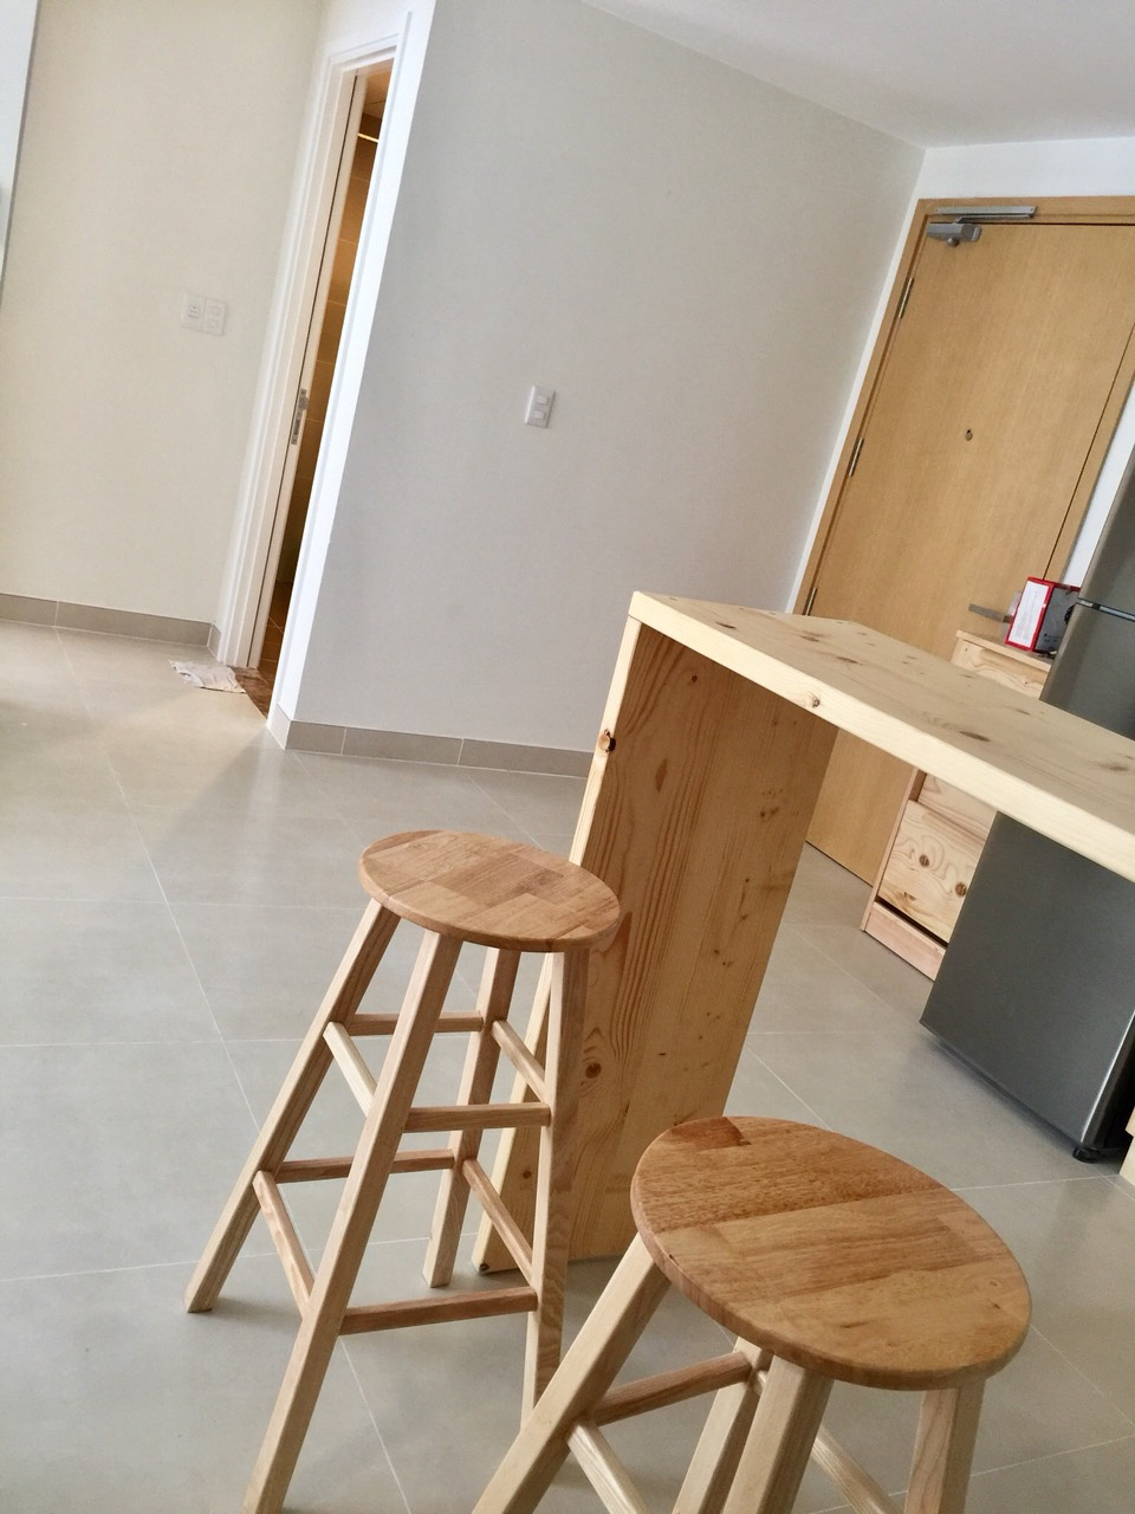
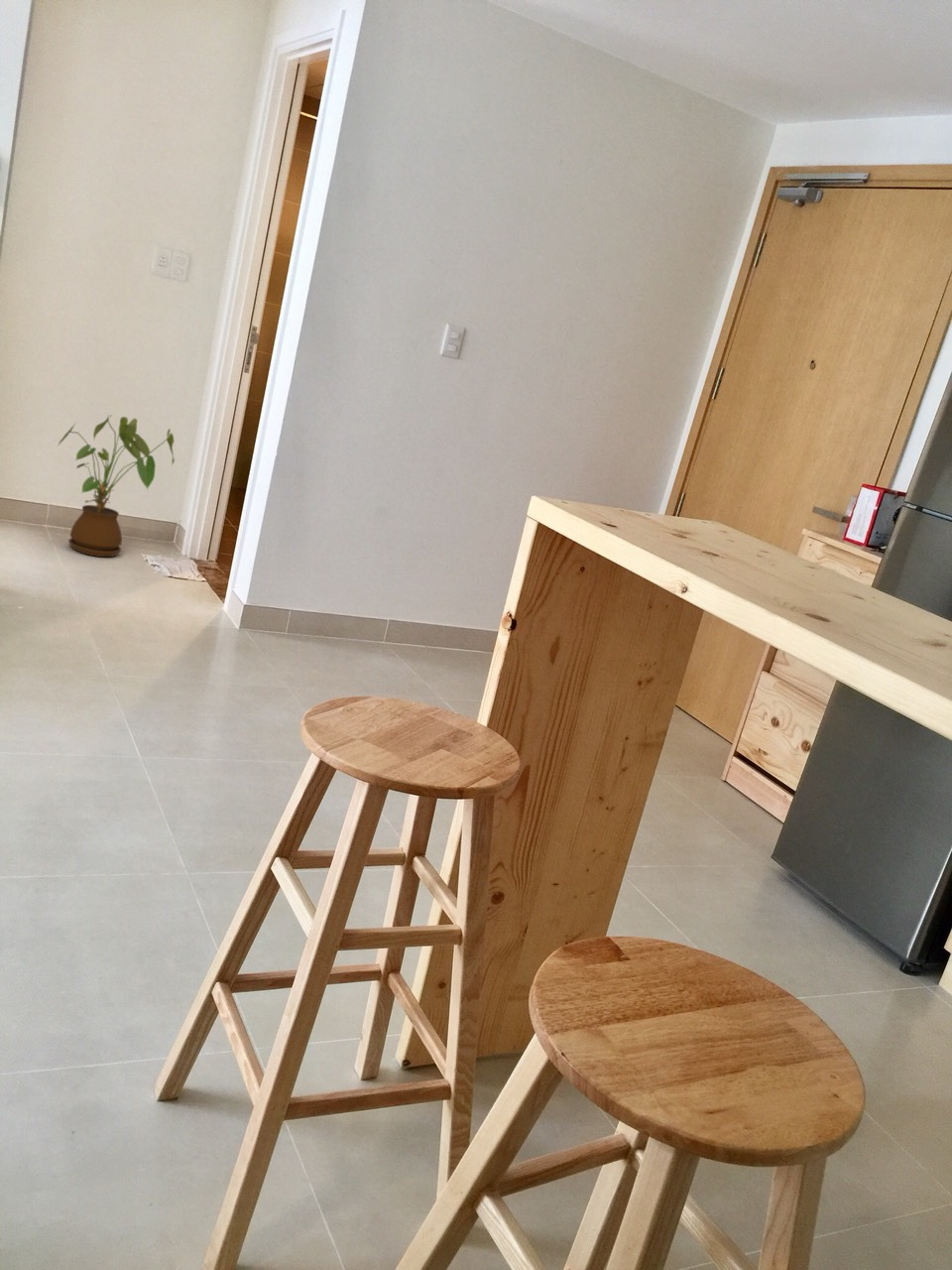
+ house plant (112, 487)
